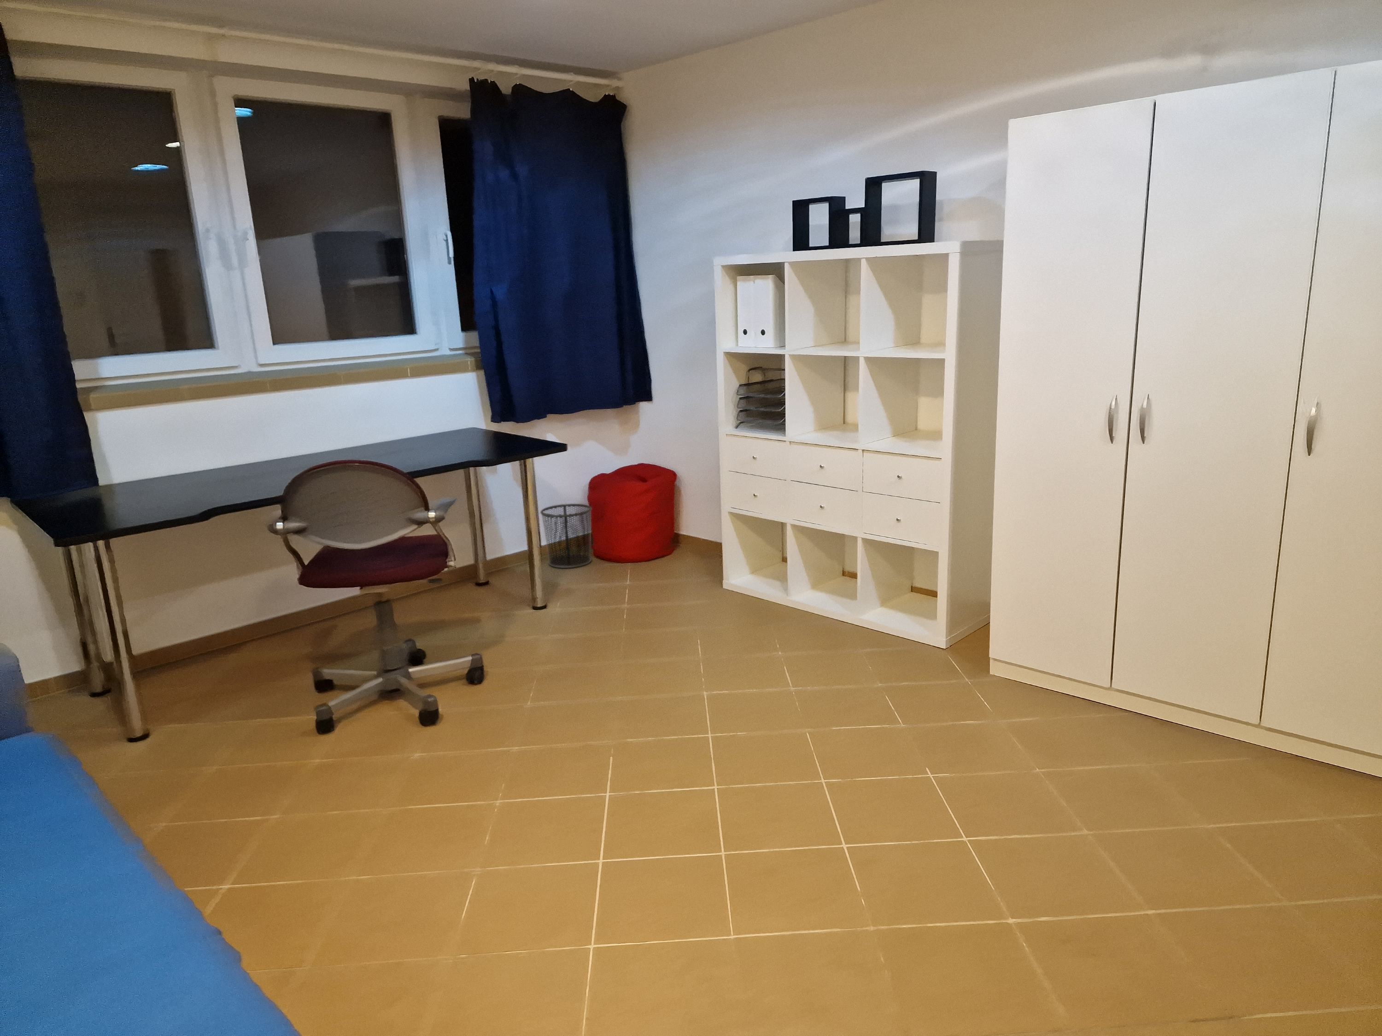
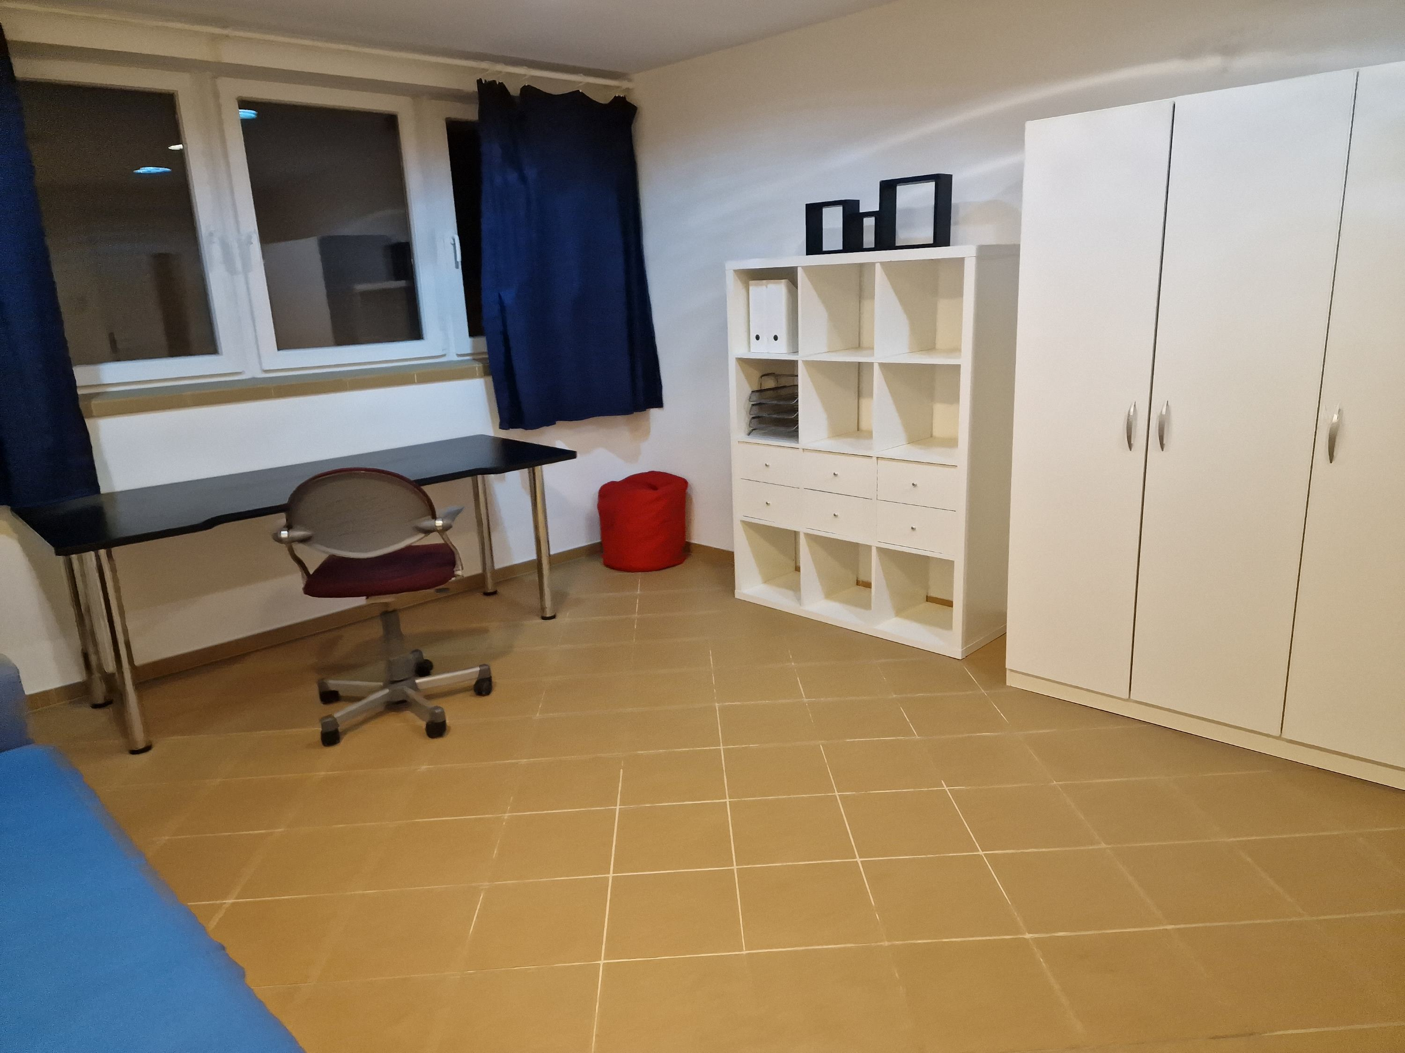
- waste bin (568, 535)
